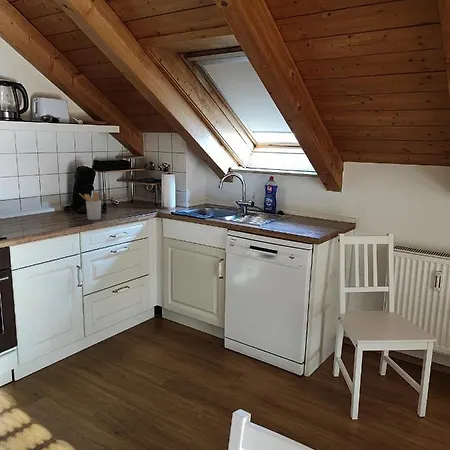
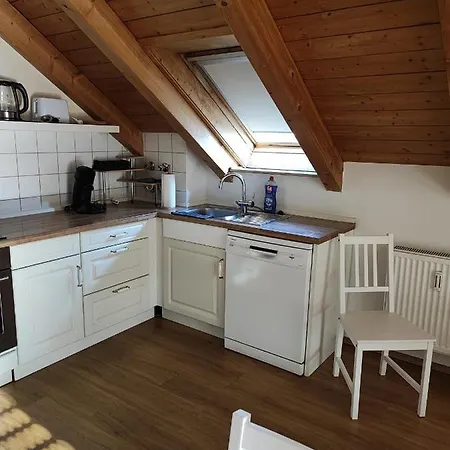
- utensil holder (90, 205)
